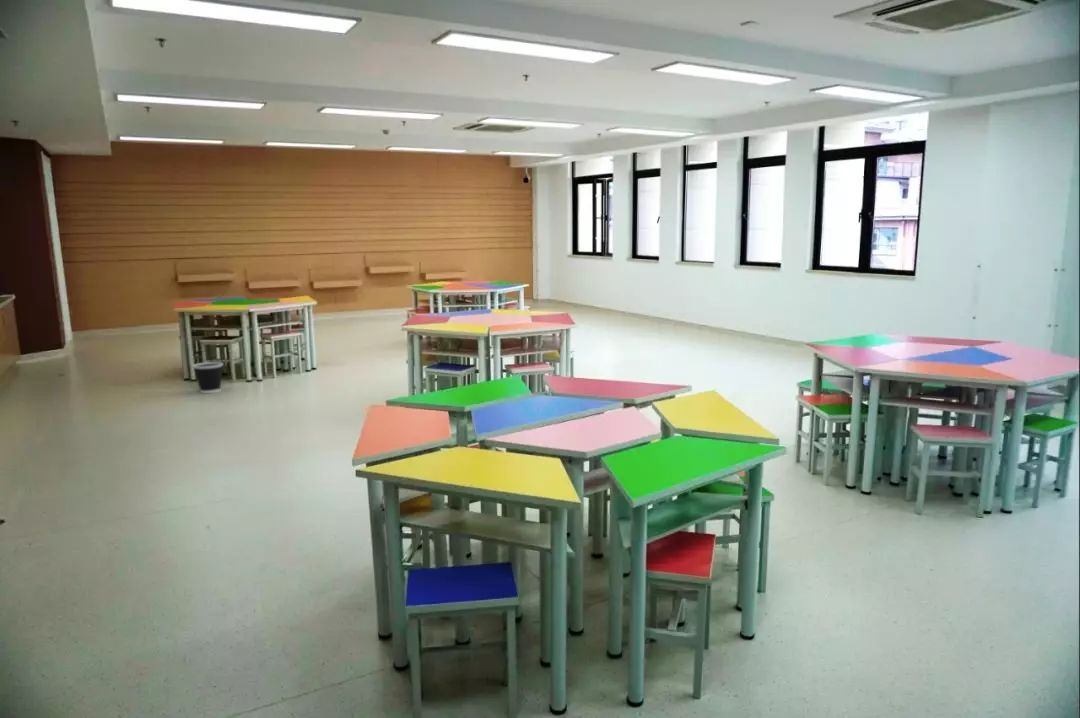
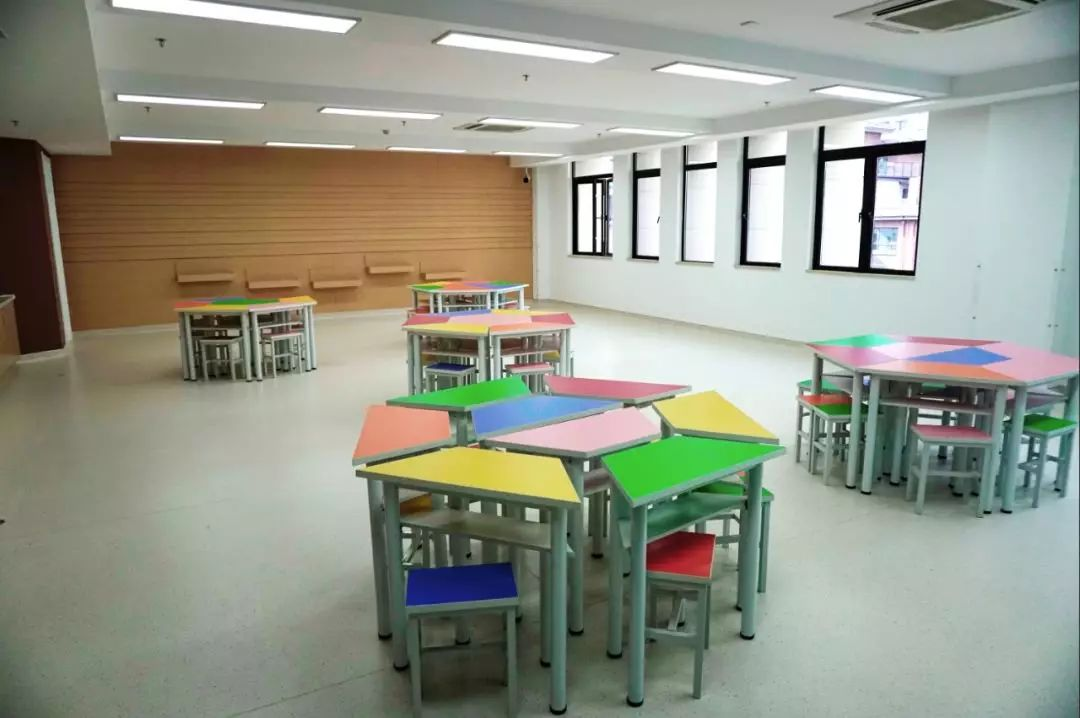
- wastebasket (209, 377)
